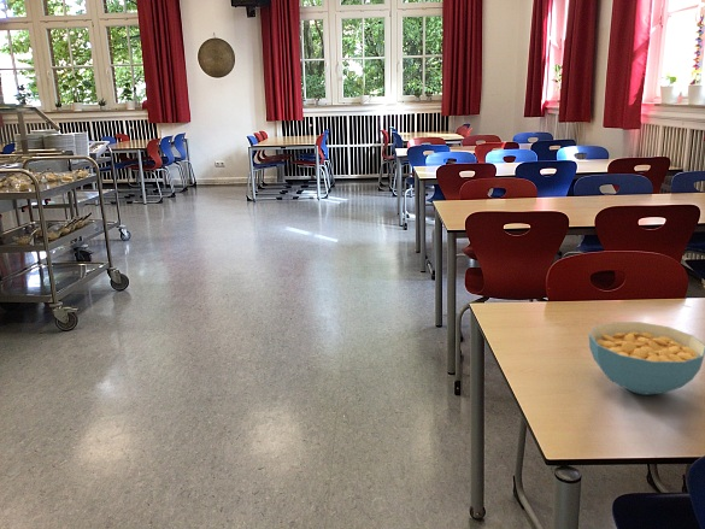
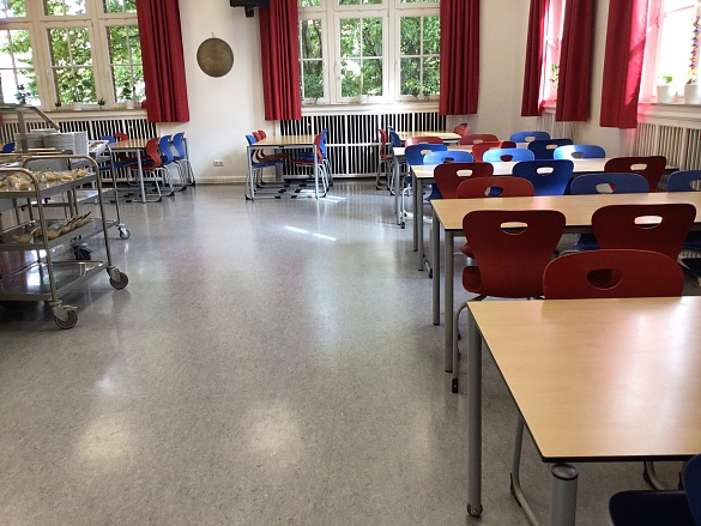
- cereal bowl (642, 364)
